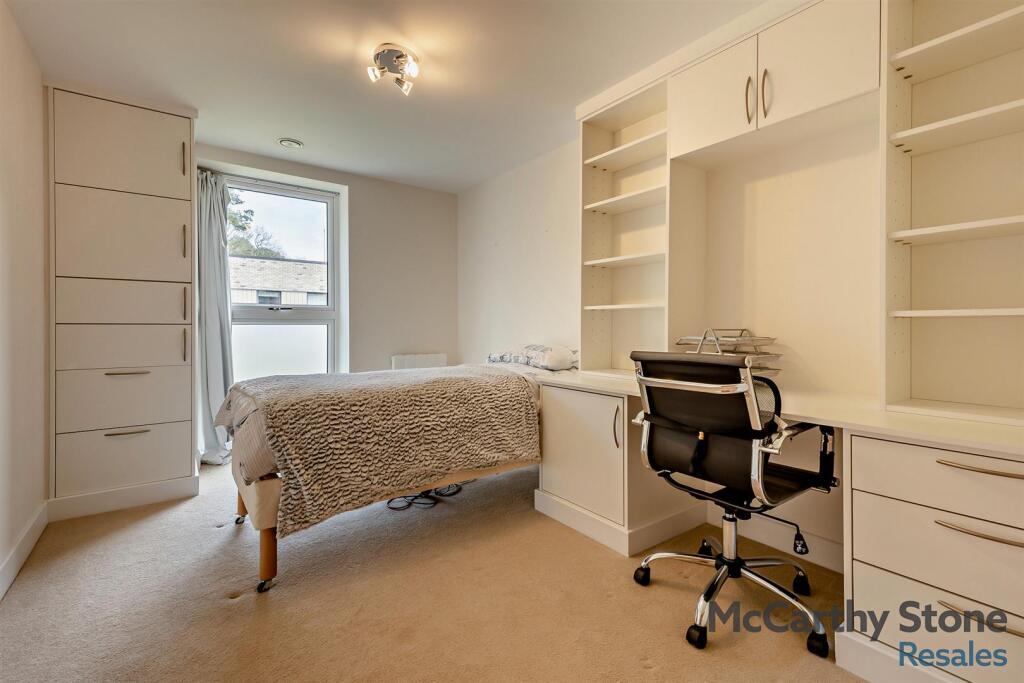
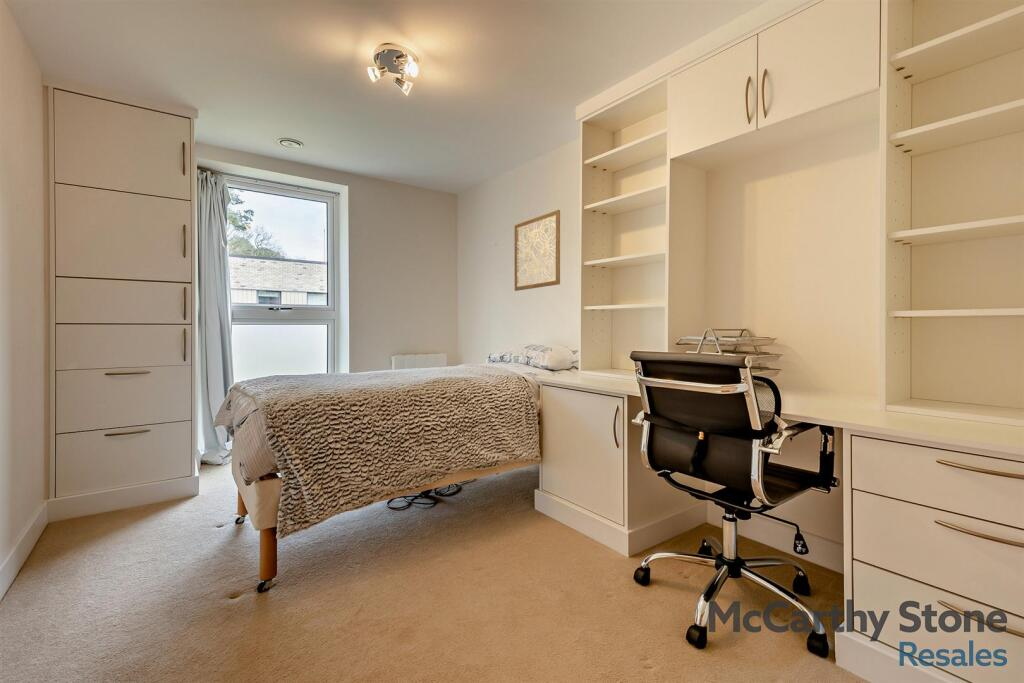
+ wall art (538, 252)
